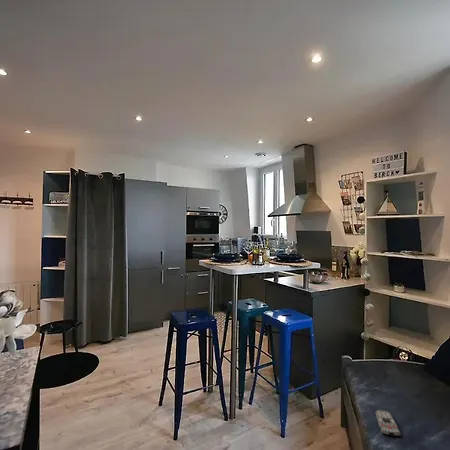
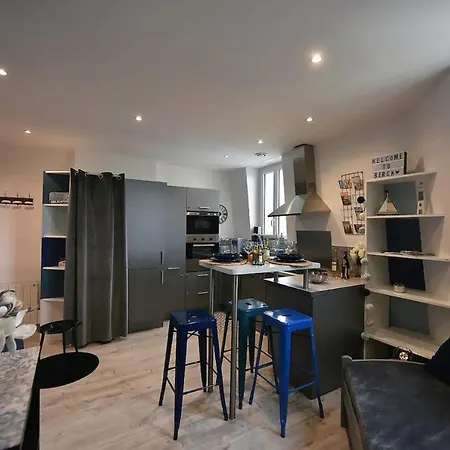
- remote control (386, 422)
